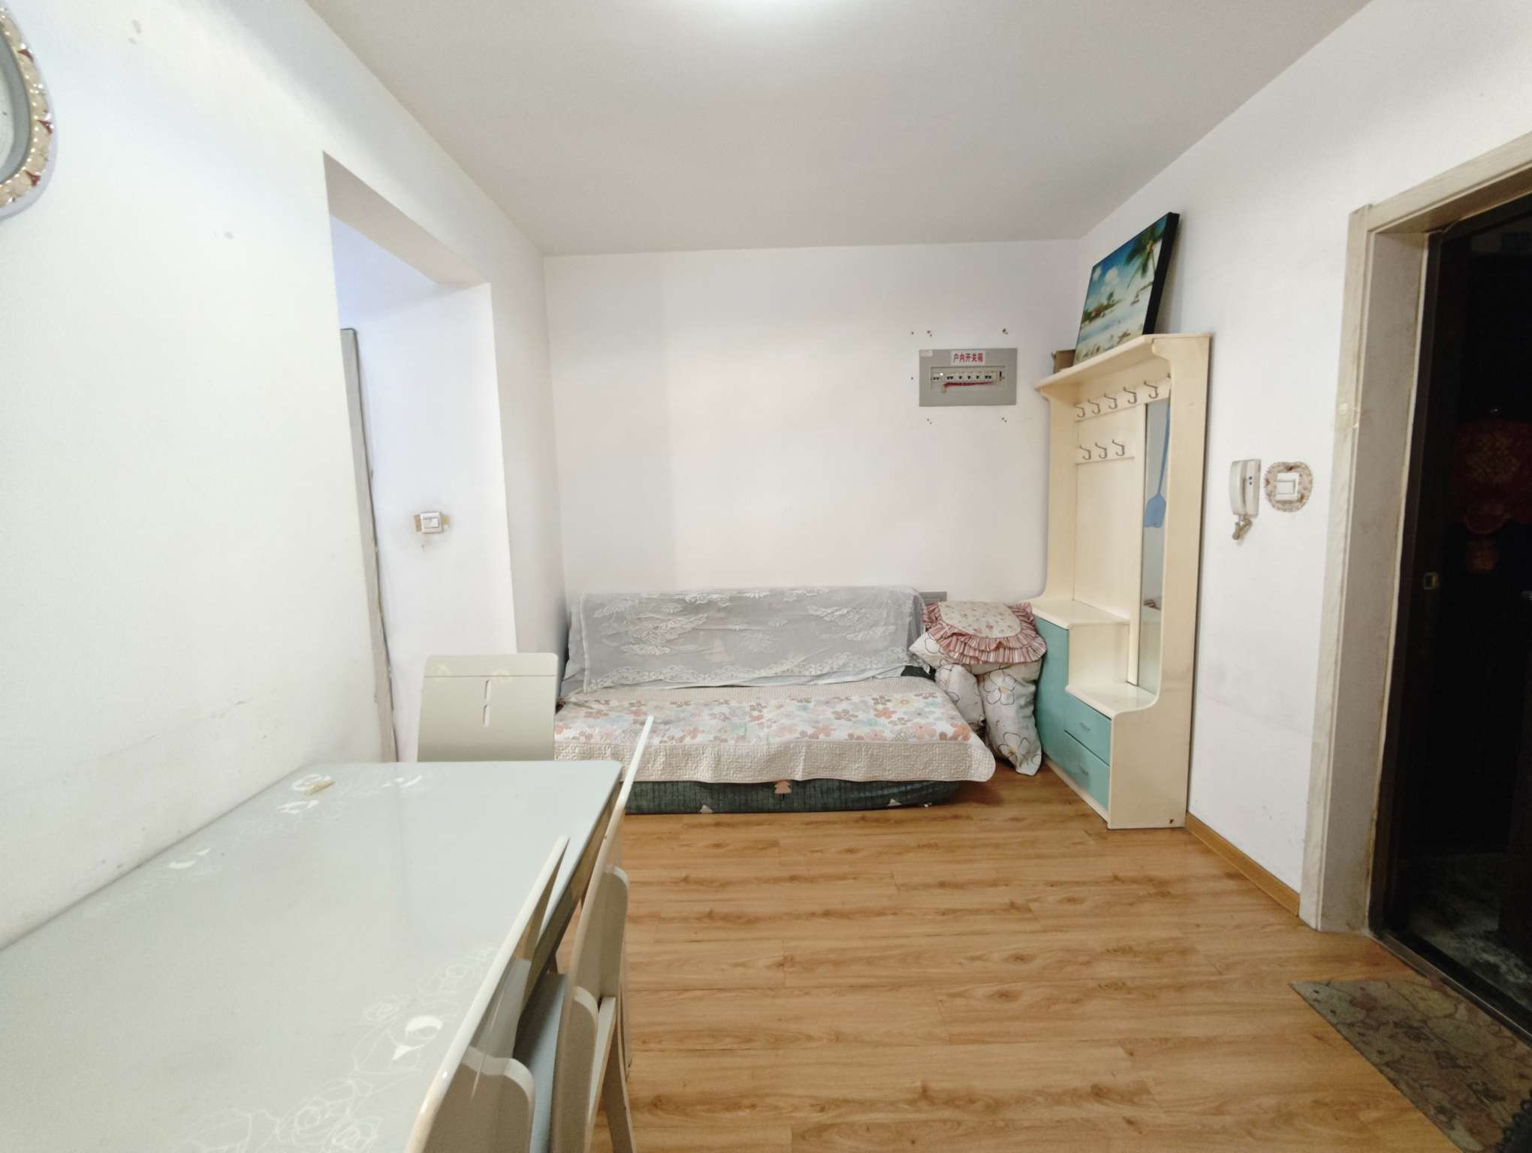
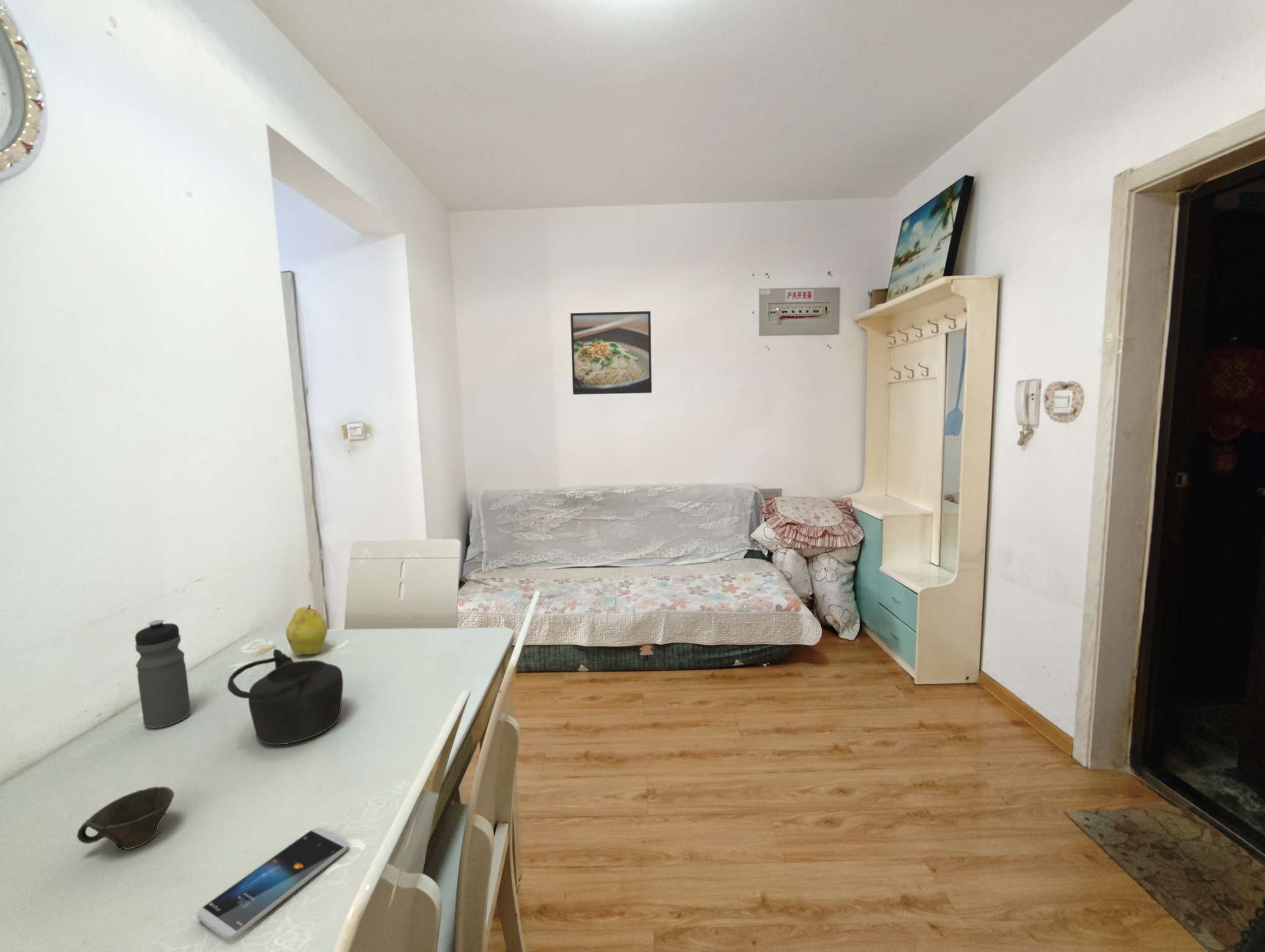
+ smartphone (278, 878)
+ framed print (611, 353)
+ cup (129, 822)
+ teapot (290, 693)
+ fruit (307, 629)
+ water bottle (162, 670)
